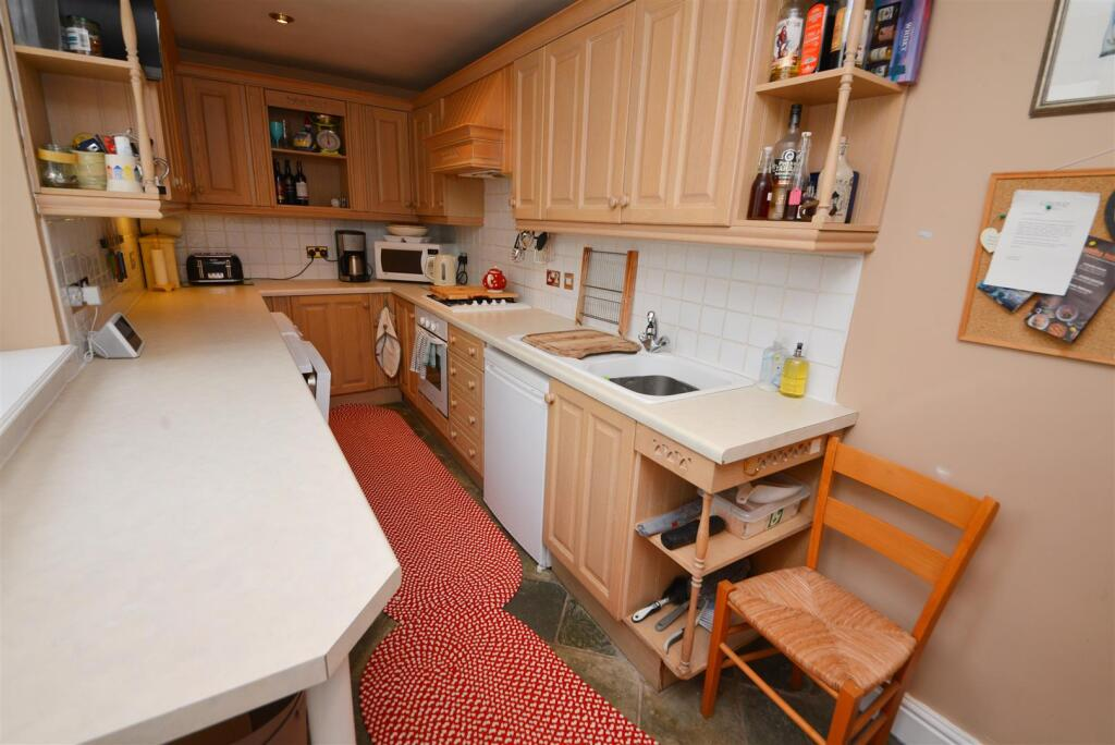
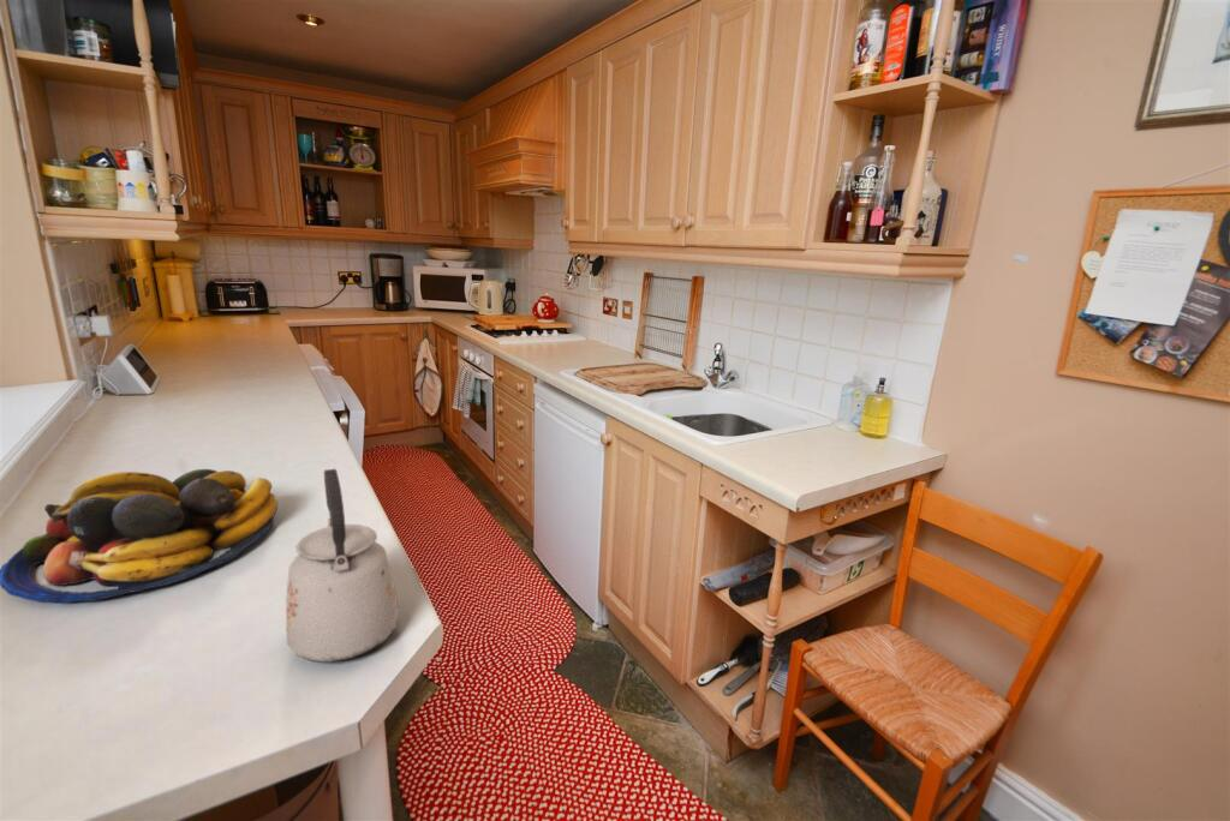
+ kettle (338, 551)
+ fruit bowl (144, 507)
